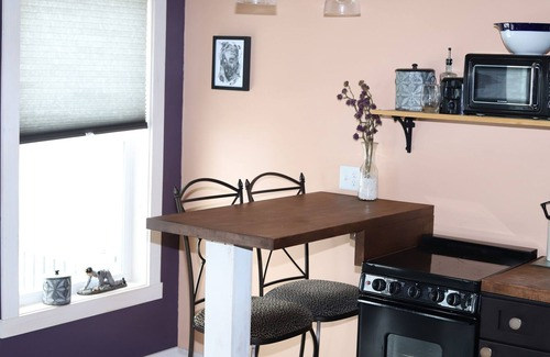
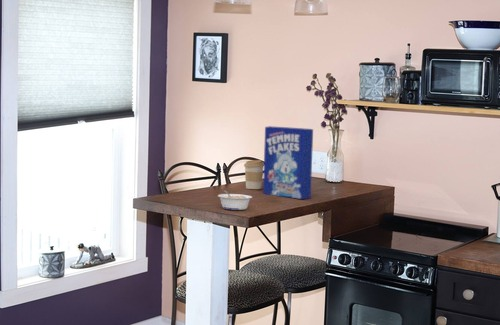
+ cereal box (287, 161)
+ legume (233, 200)
+ coffee cup (253, 174)
